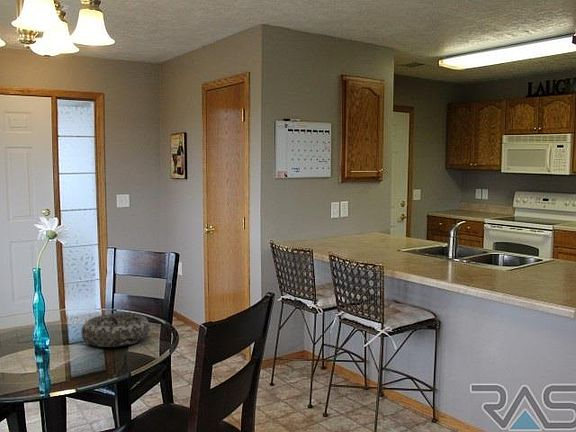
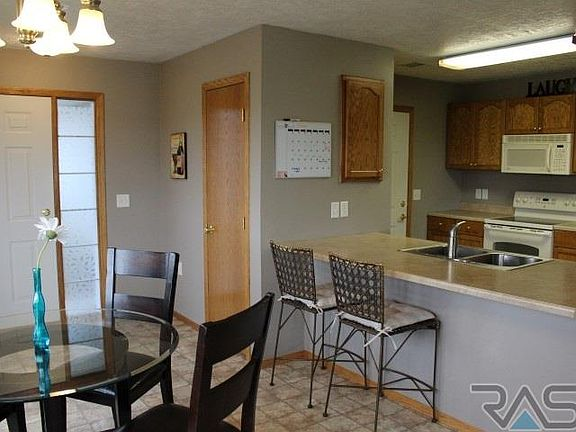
- decorative bowl (116, 329)
